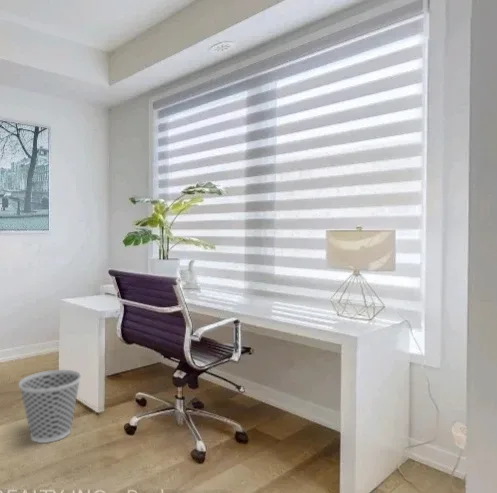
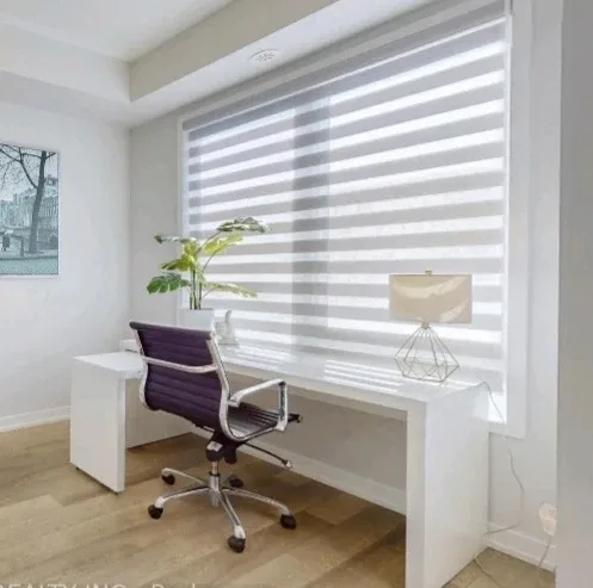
- wastebasket (51, 406)
